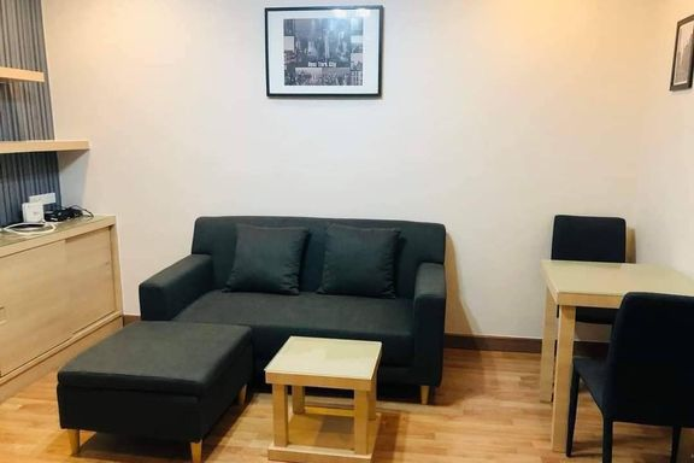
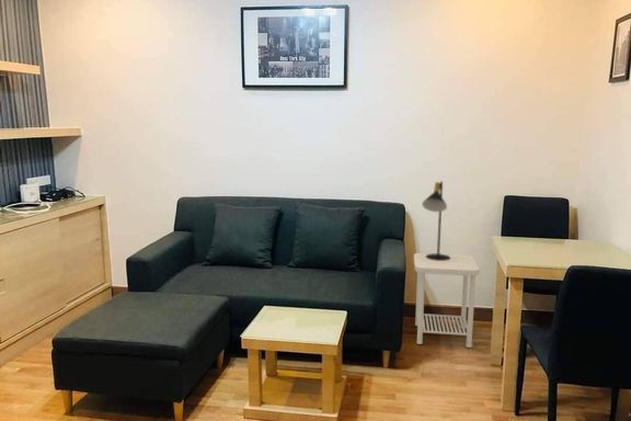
+ table lamp (438, 220)
+ side table (443, 315)
